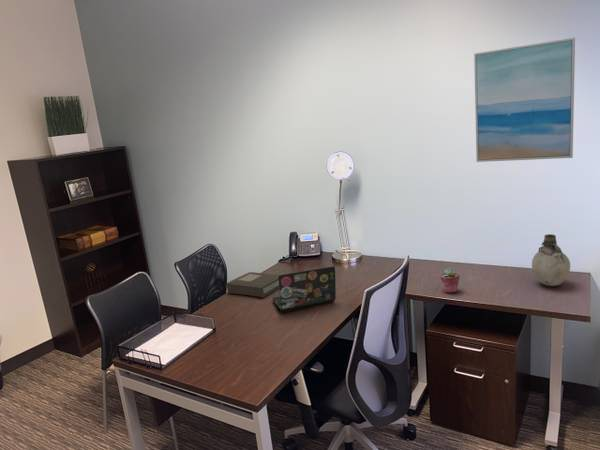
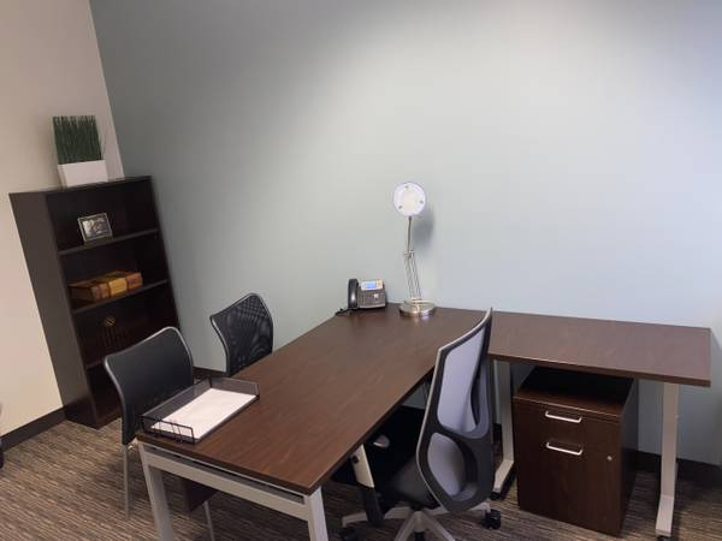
- book (255, 284)
- potted succulent (450, 279)
- laptop (302, 284)
- vase (550, 260)
- wall art (522, 104)
